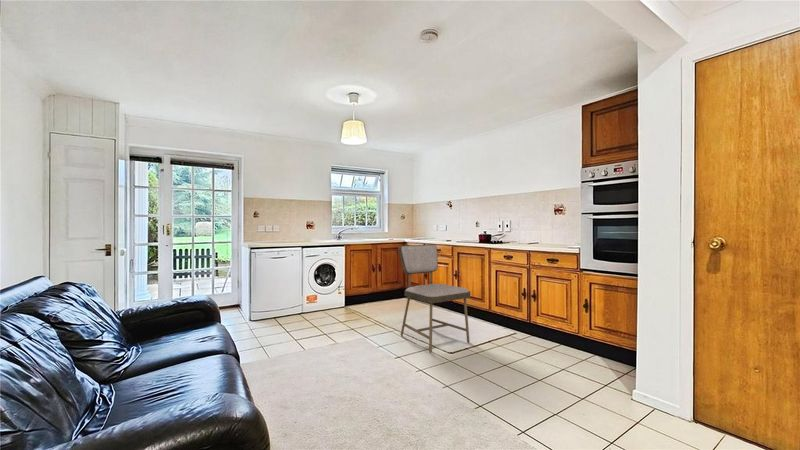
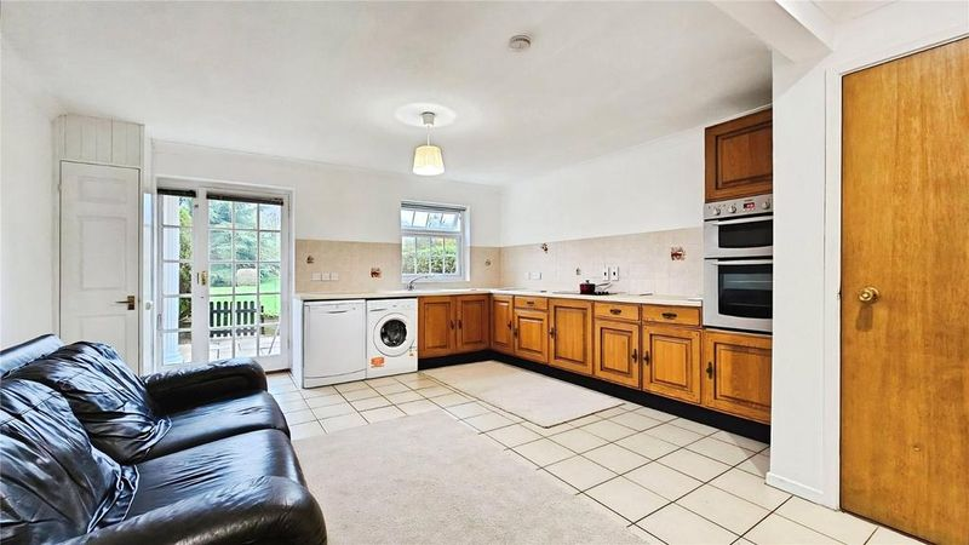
- dining chair (433, 292)
